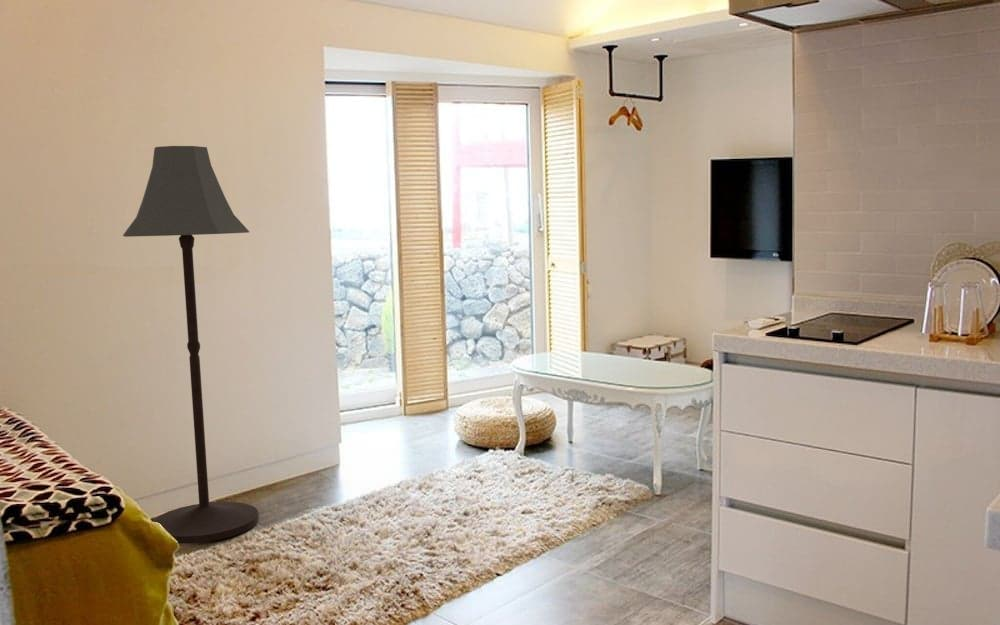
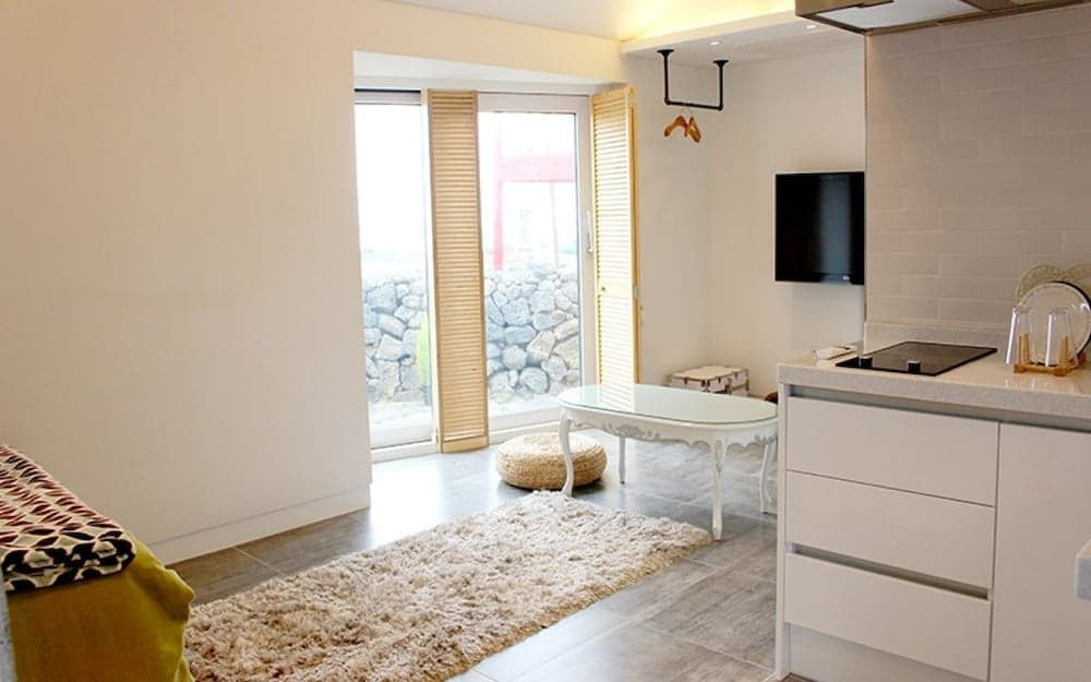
- floor lamp (193, 340)
